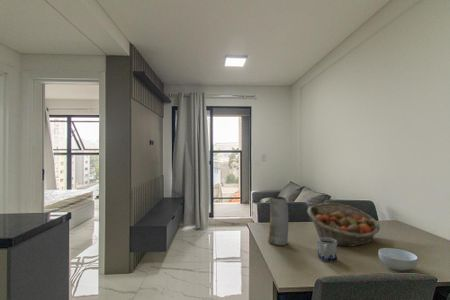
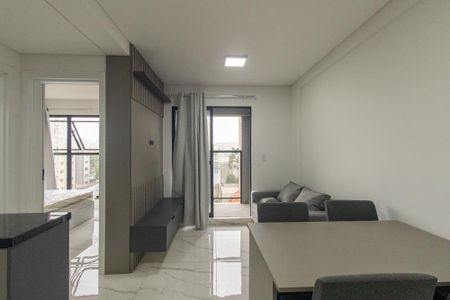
- vase (278, 219)
- mug (327, 250)
- fruit basket (342, 223)
- cereal bowl (397, 260)
